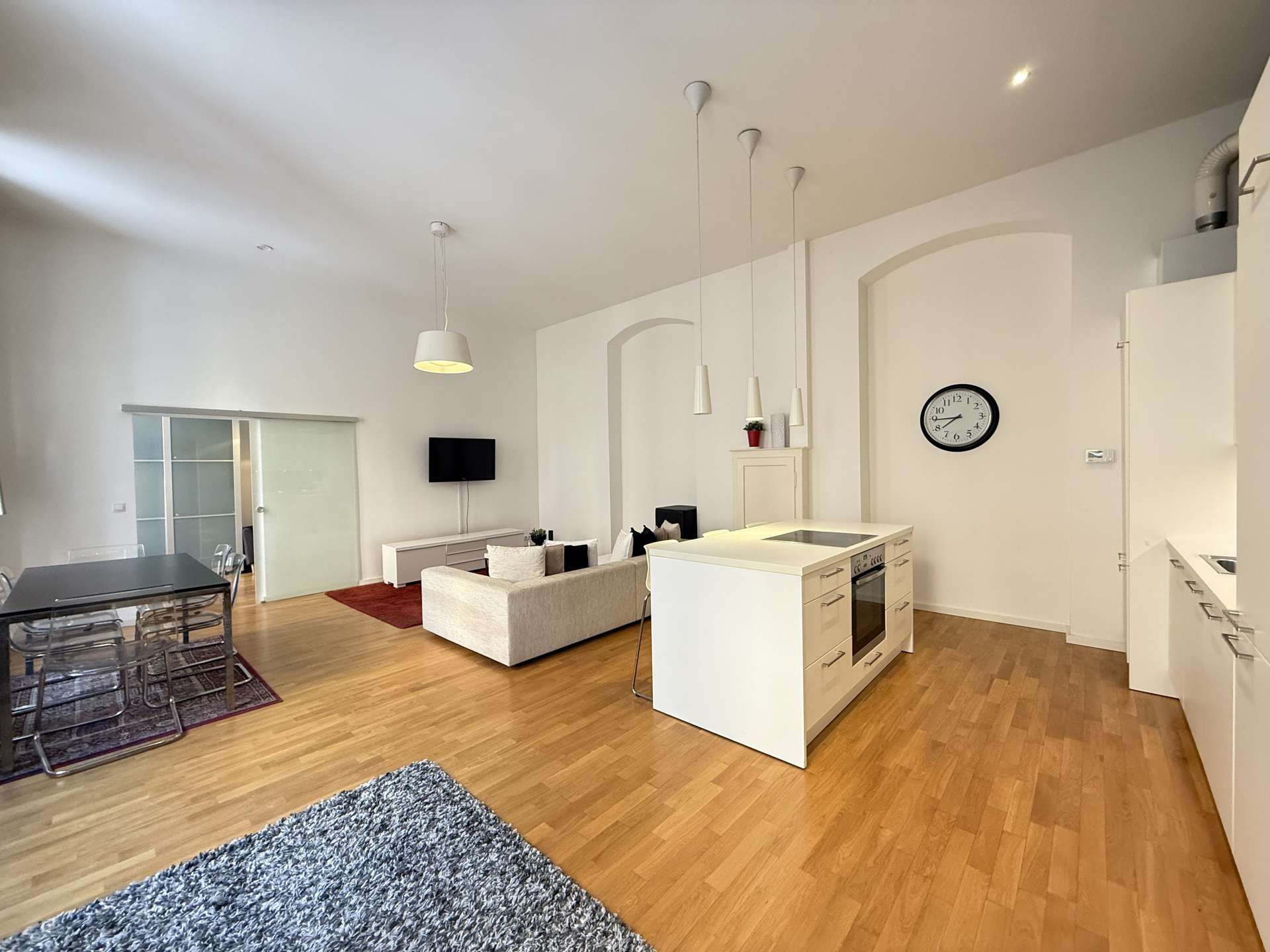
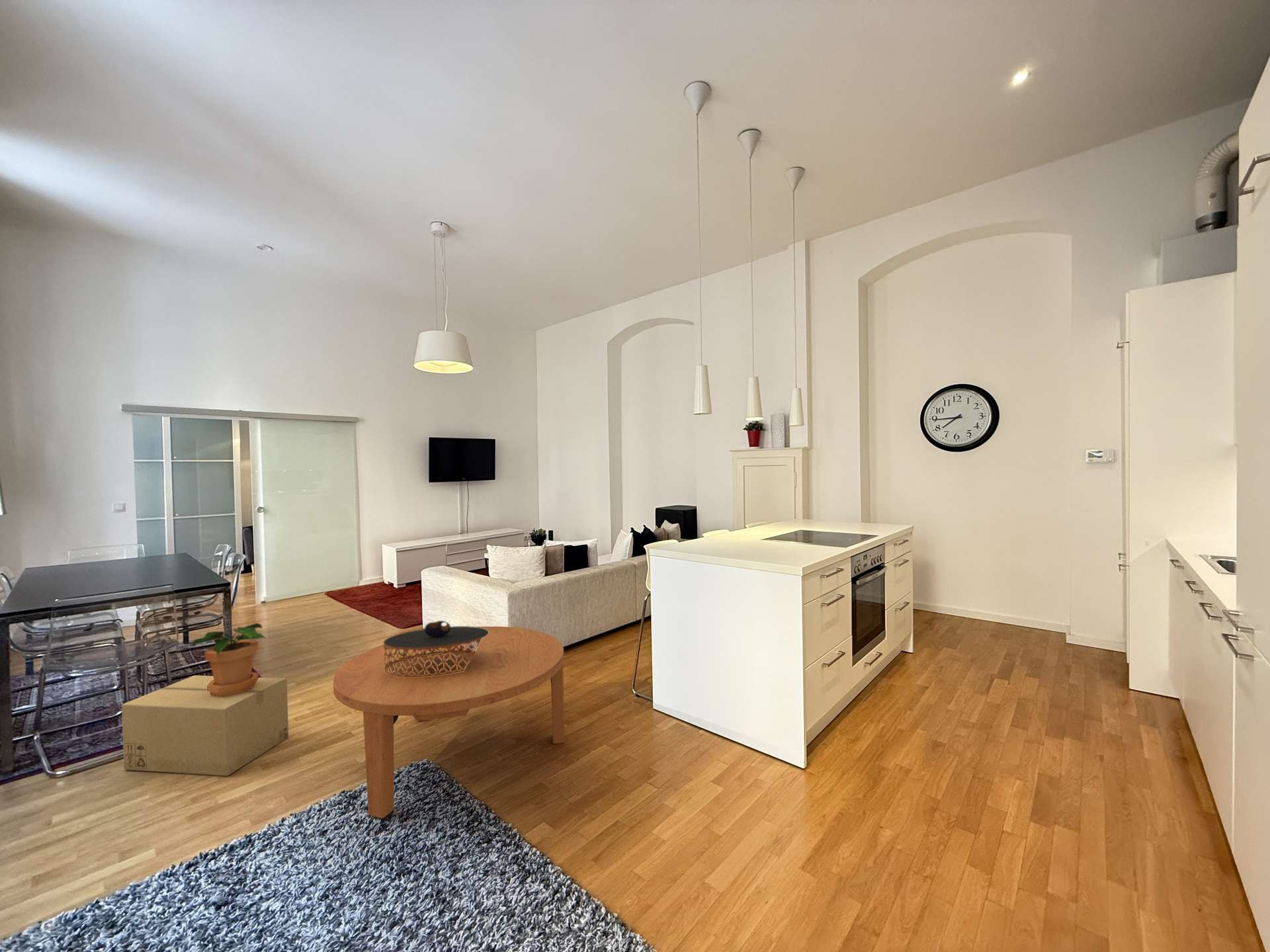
+ coffee table (457, 704)
+ potted plant (230, 656)
+ cardboard box (209, 721)
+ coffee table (437, 642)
